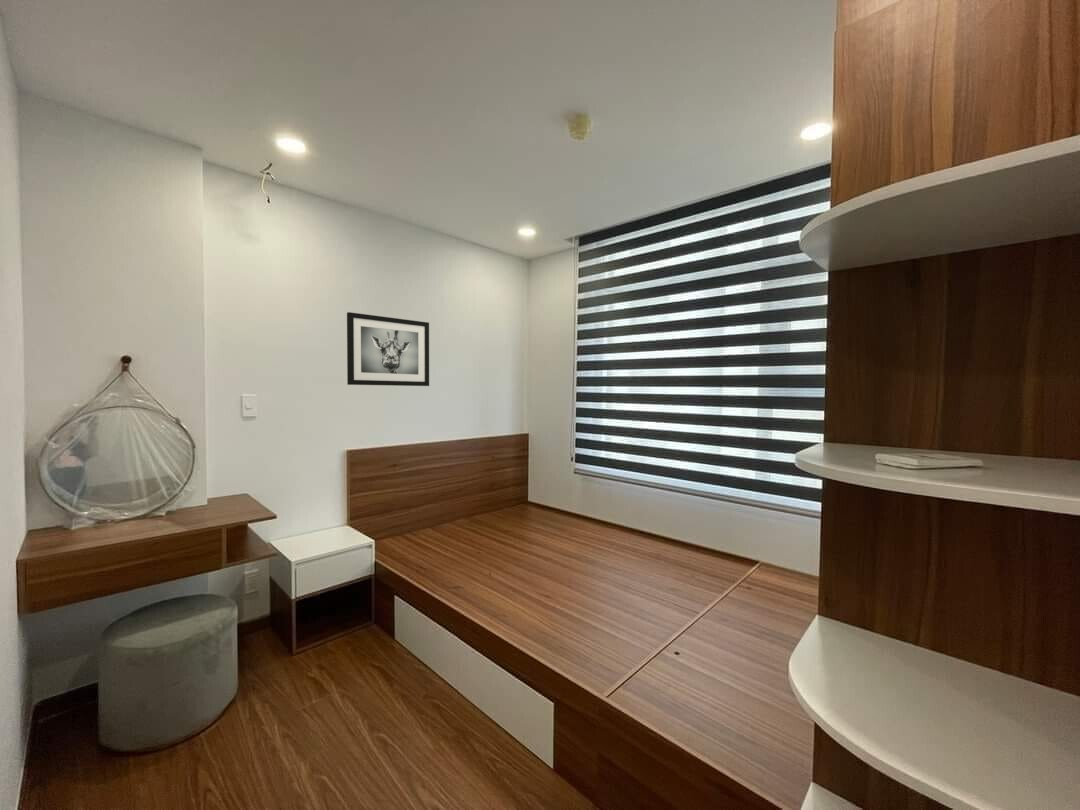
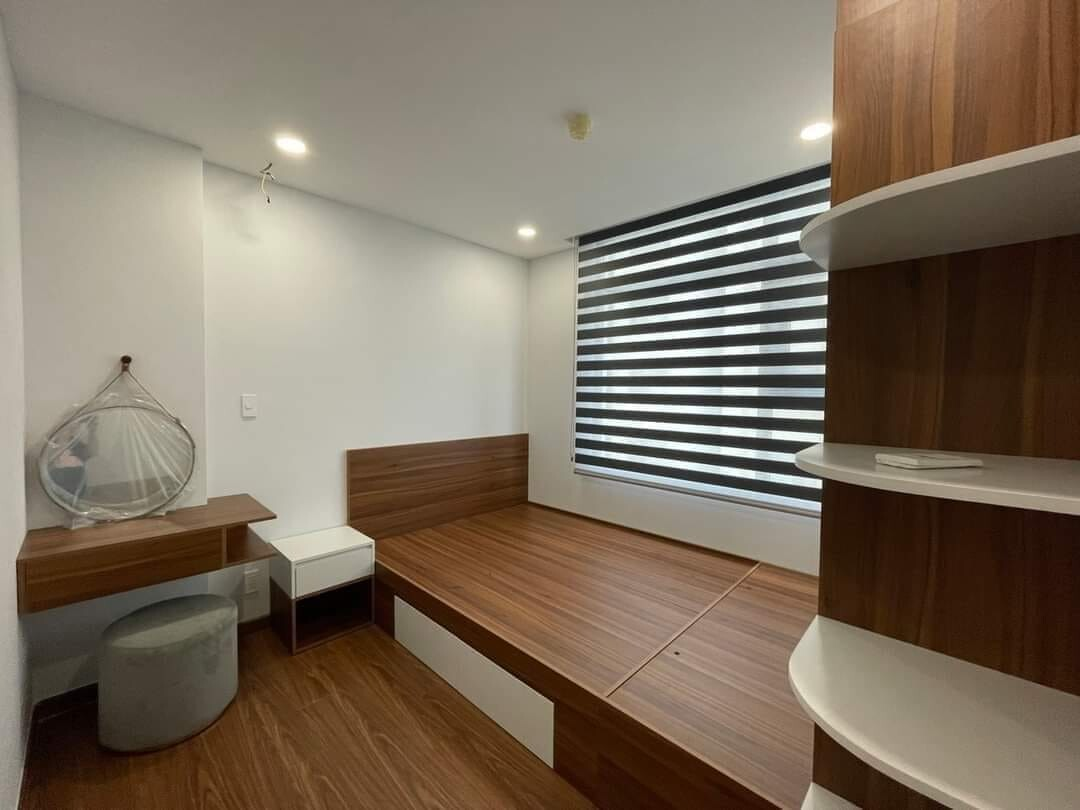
- wall art (390, 351)
